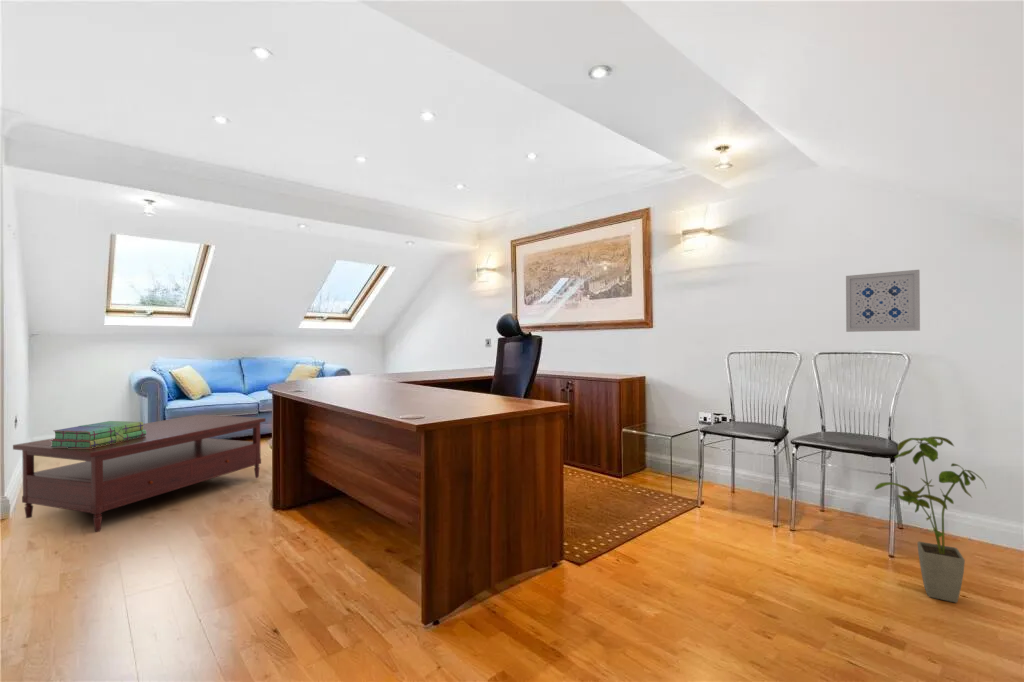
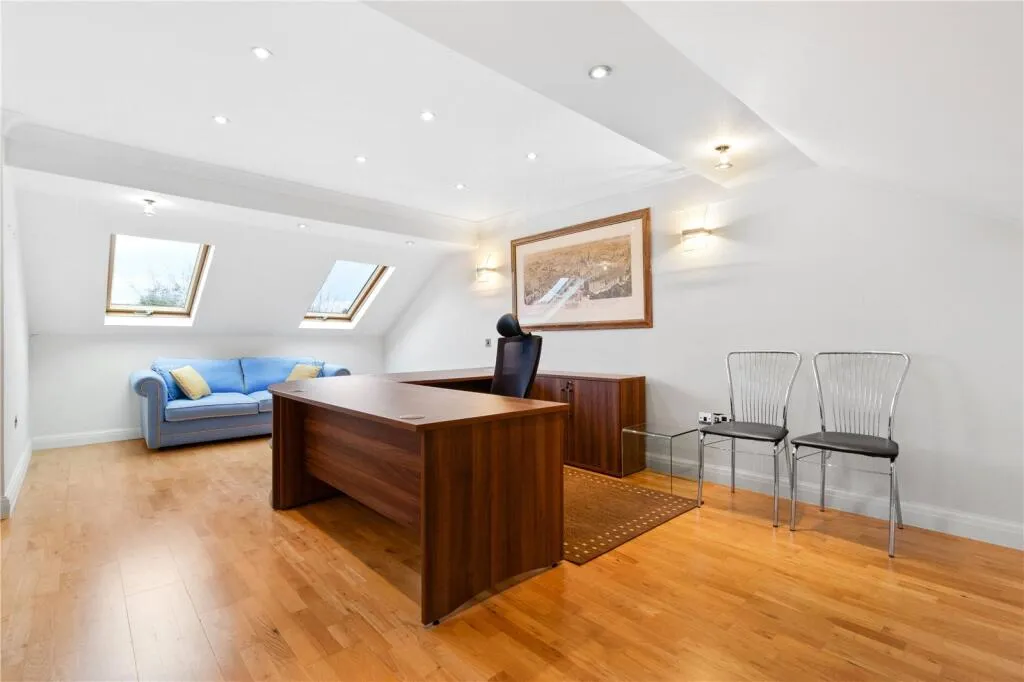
- coffee table (157, 462)
- house plant (925, 512)
- wall art (881, 302)
- stack of books (100, 433)
